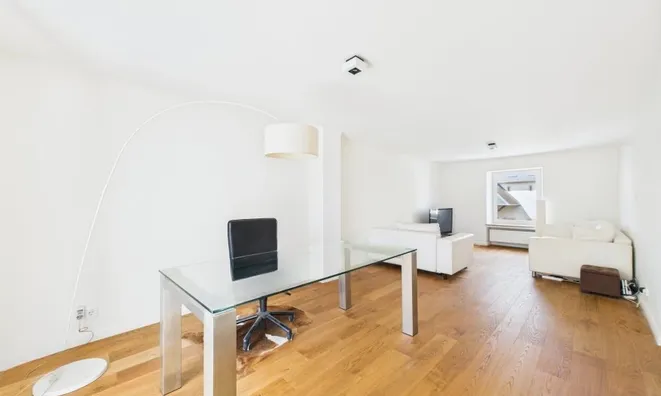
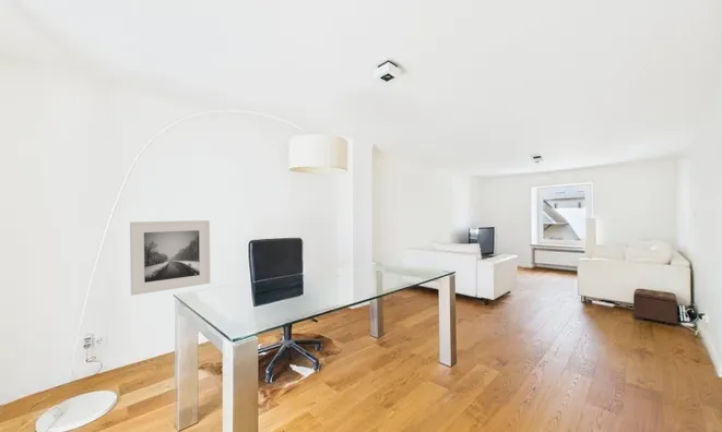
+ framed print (173, 254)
